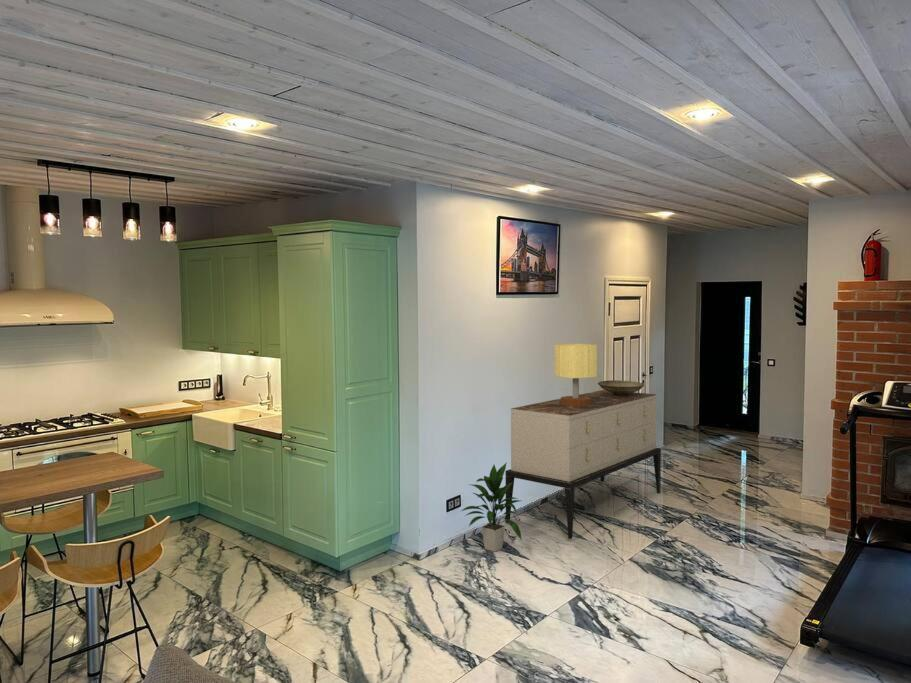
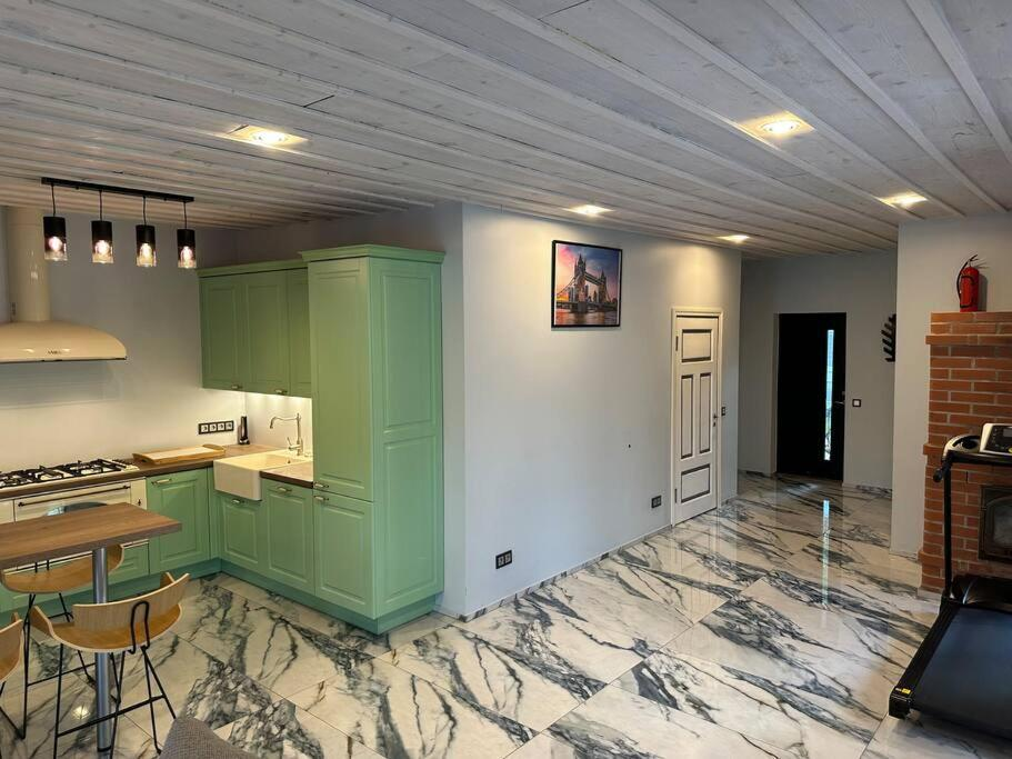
- indoor plant (494, 507)
- decorative bowl (620, 388)
- table lamp (575, 374)
- sideboard (588, 454)
